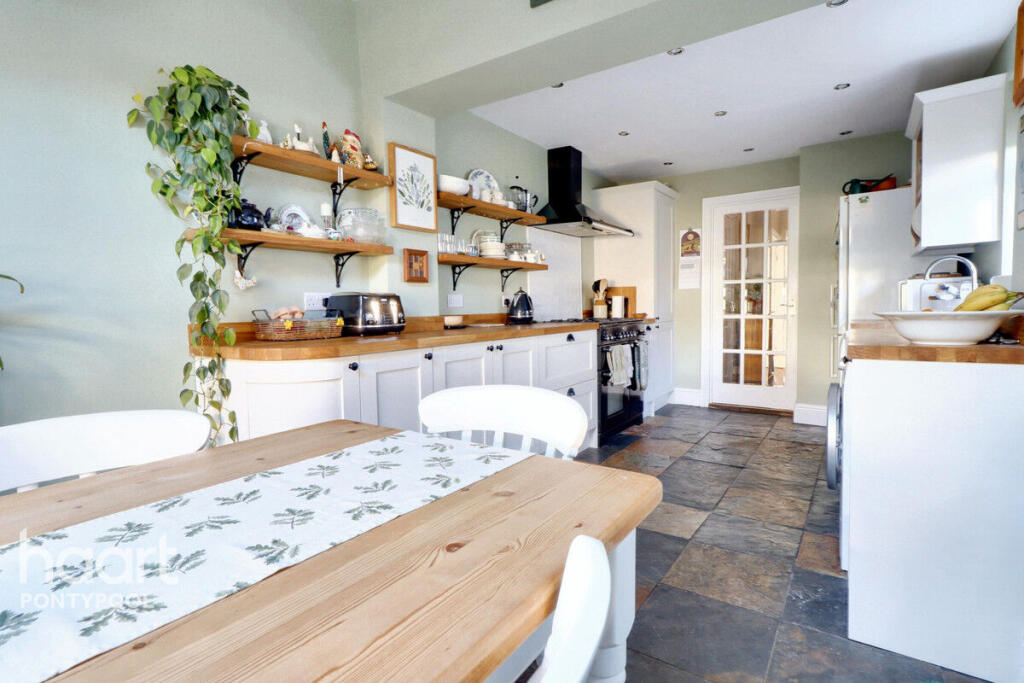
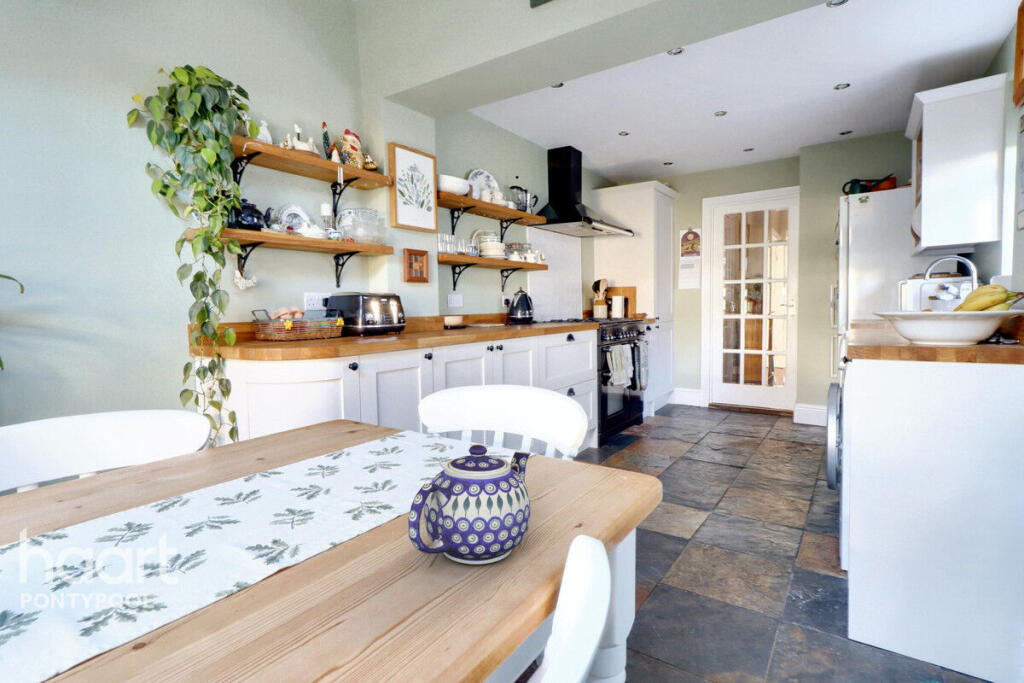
+ teapot (478, 497)
